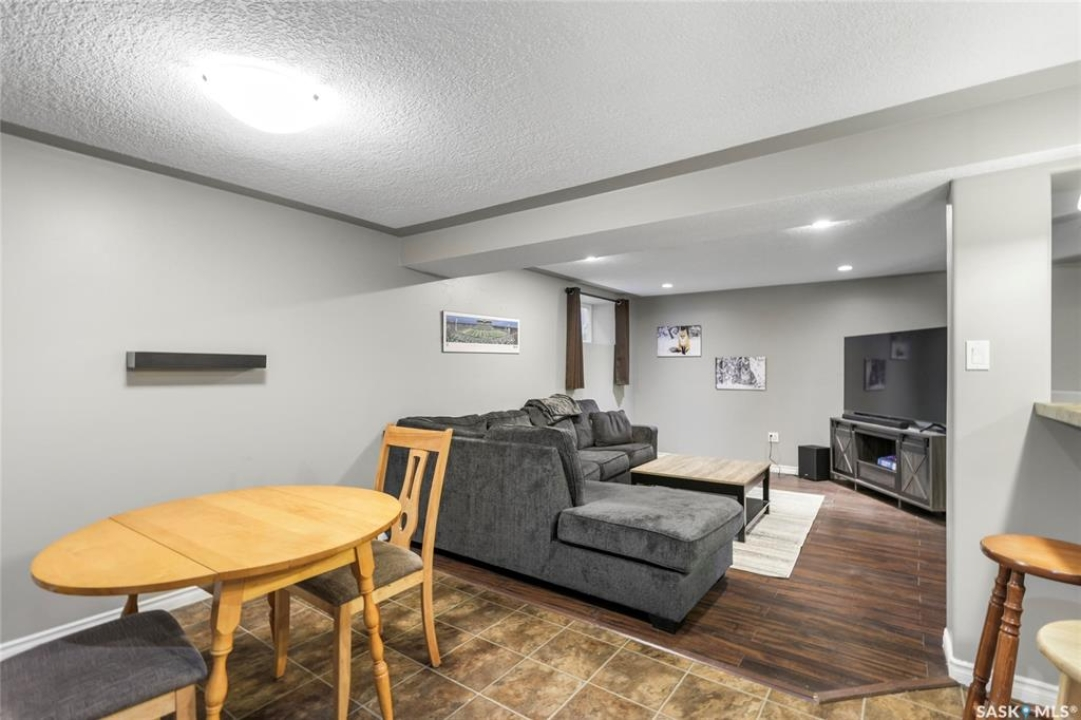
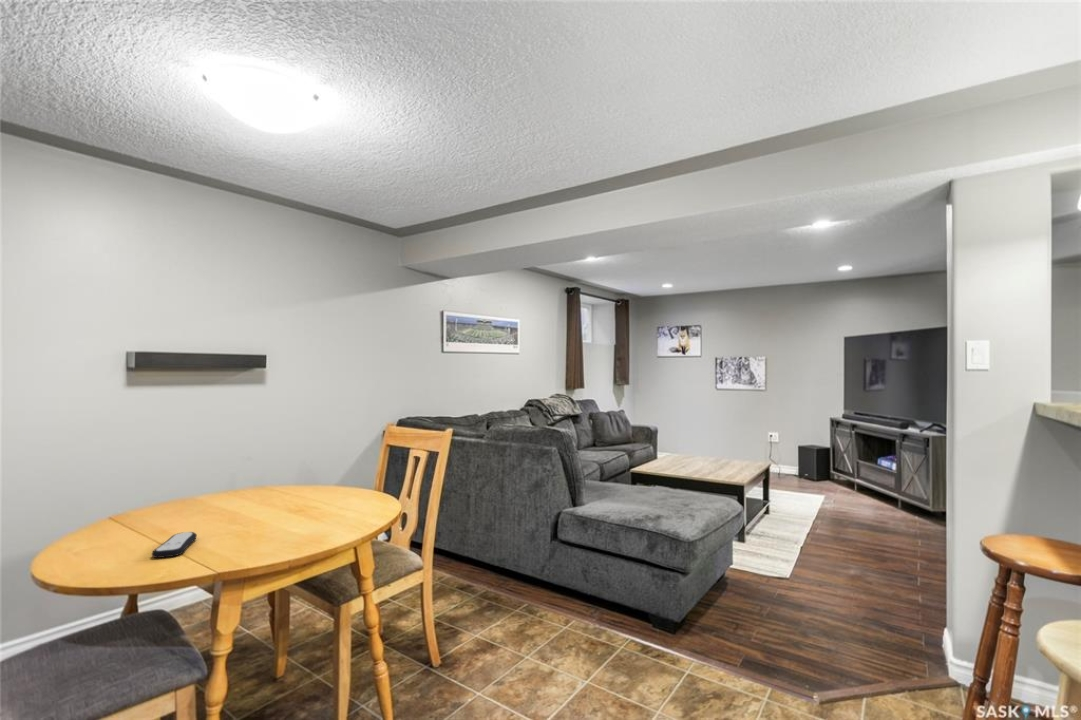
+ remote control (176, 543)
